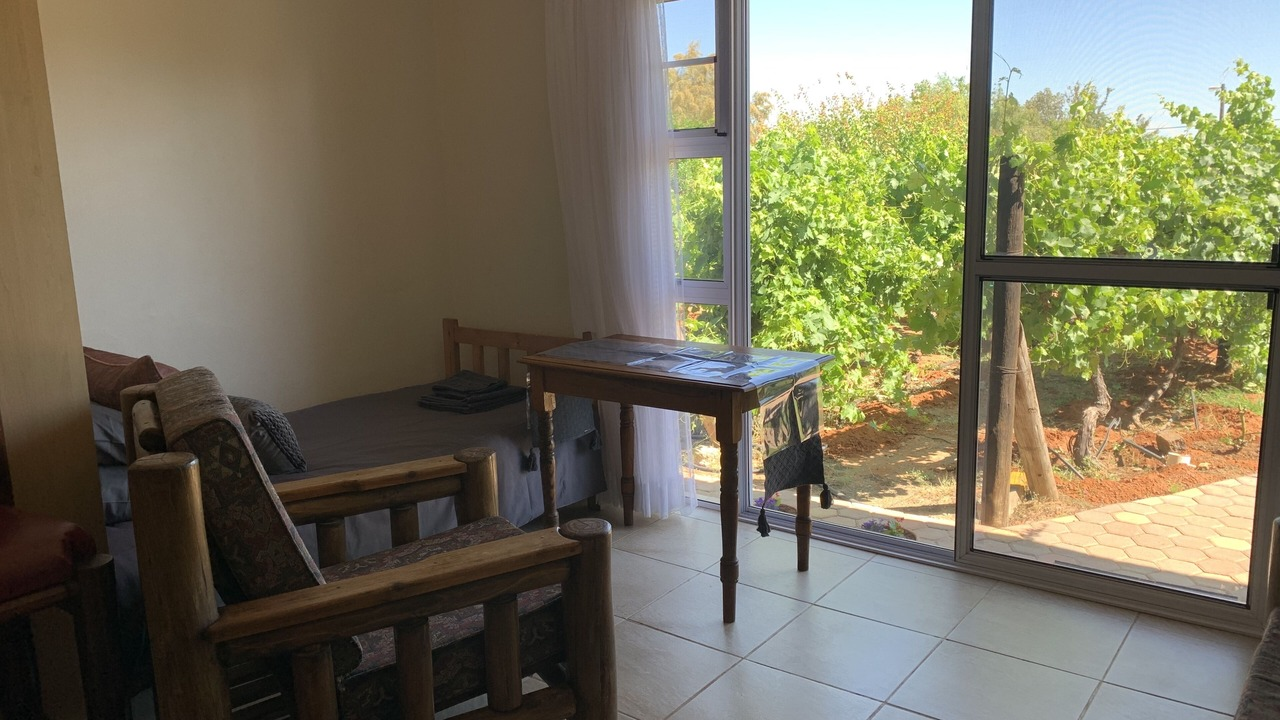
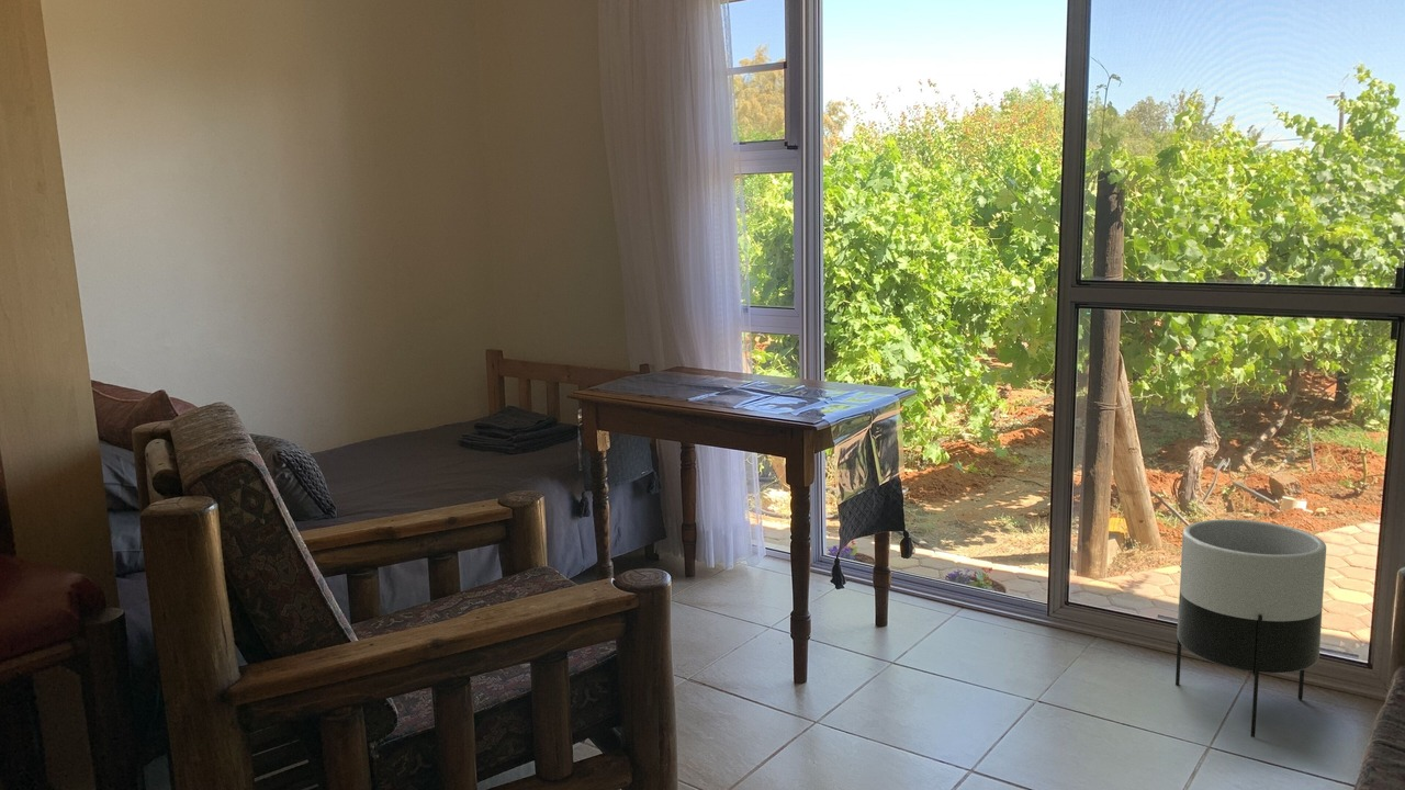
+ planter (1249, 622)
